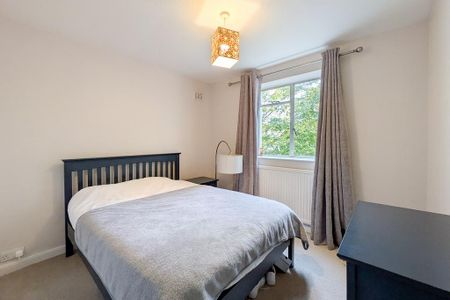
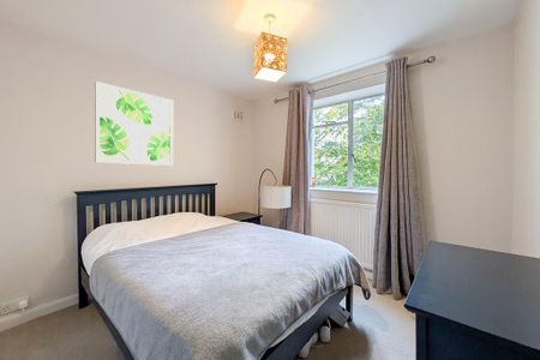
+ wall art (138, 127)
